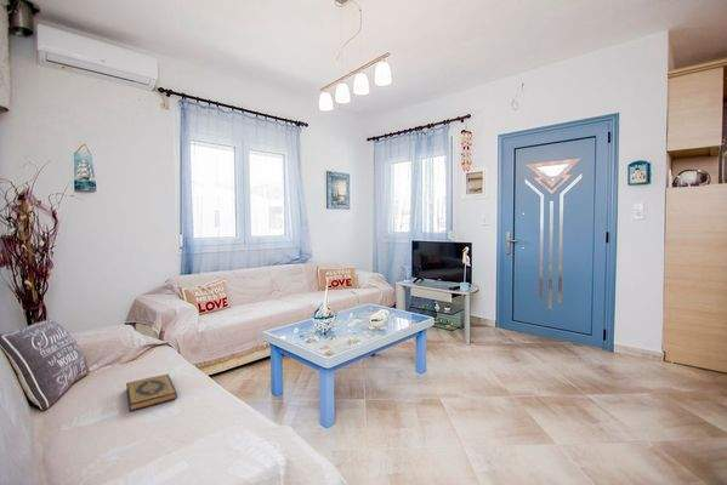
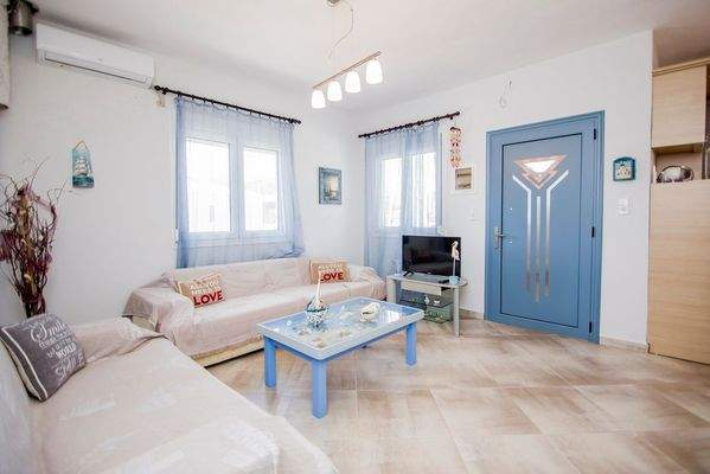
- hardback book (150, 390)
